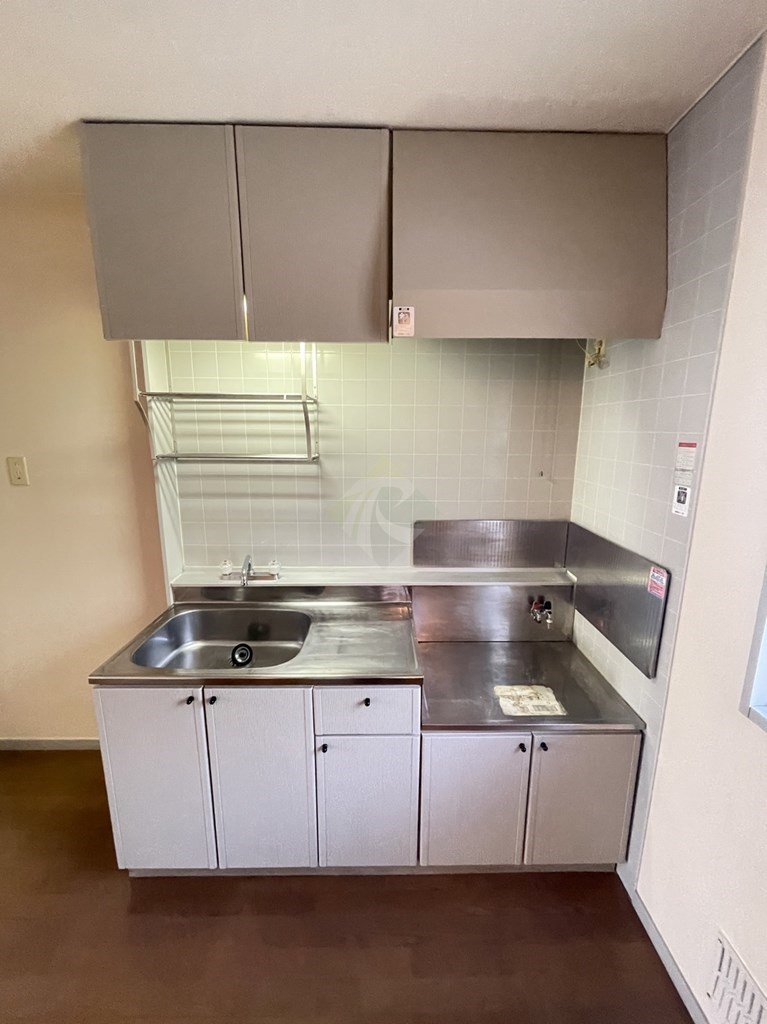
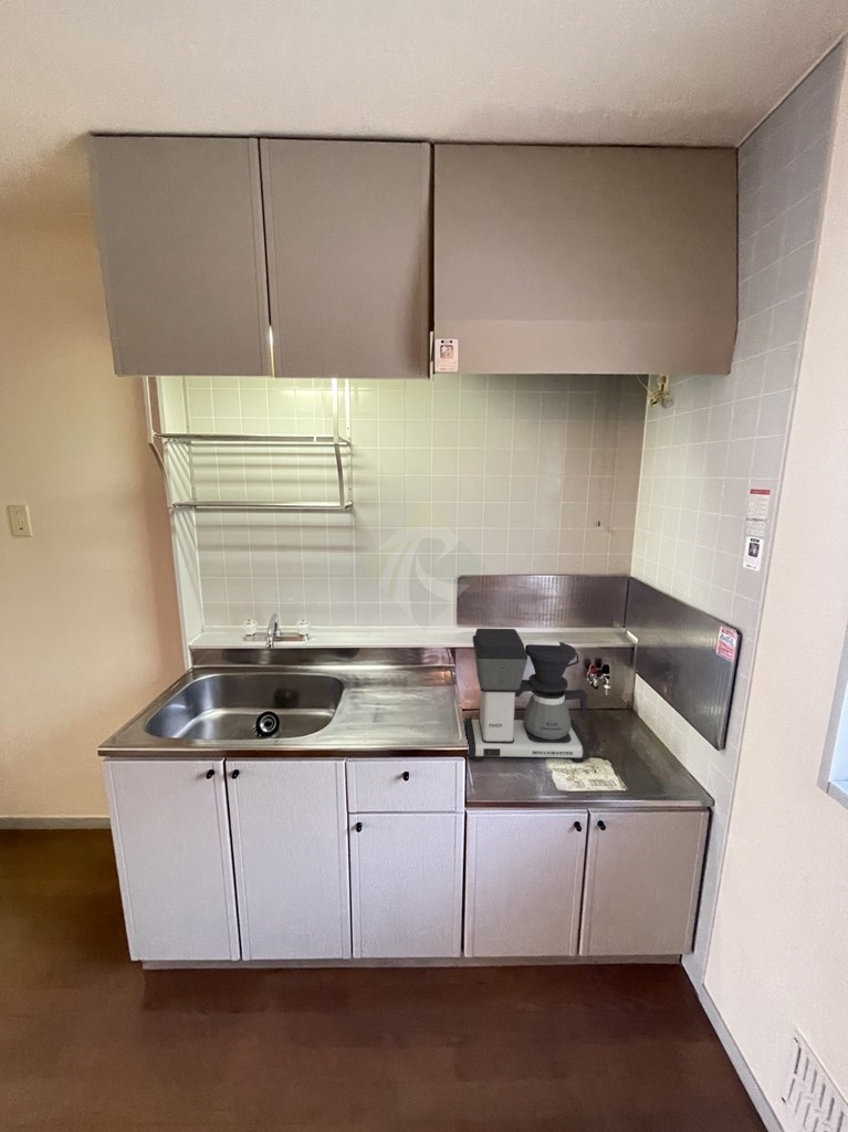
+ coffee maker (525, 691)
